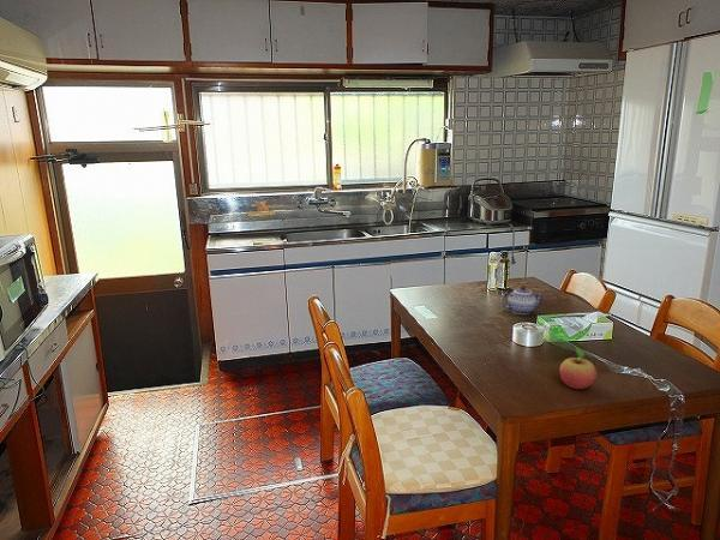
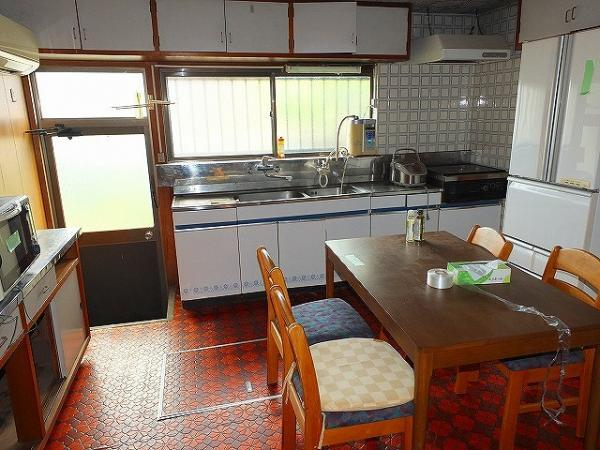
- teapot (522, 299)
- fruit (577, 370)
